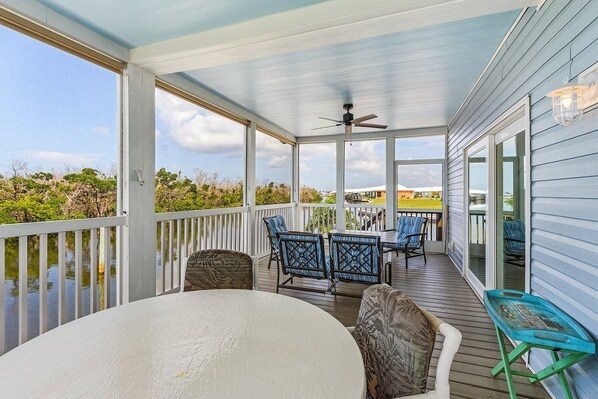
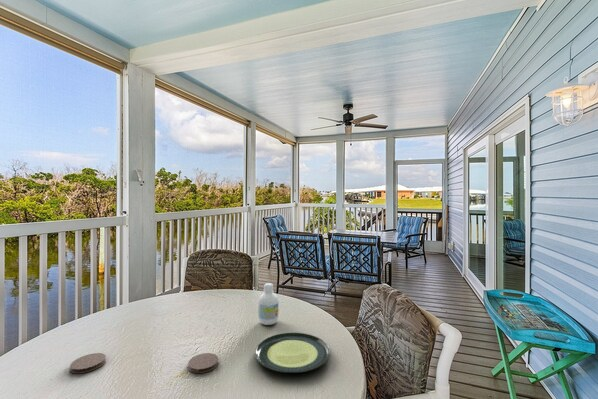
+ plate (292, 352)
+ coaster (203, 362)
+ bottle (268, 303)
+ coaster (88, 362)
